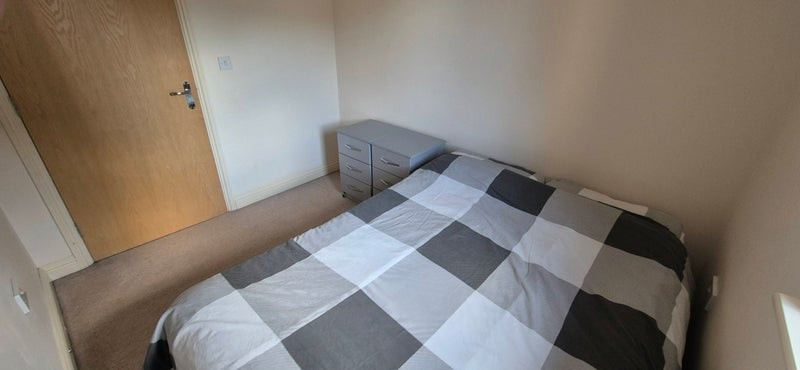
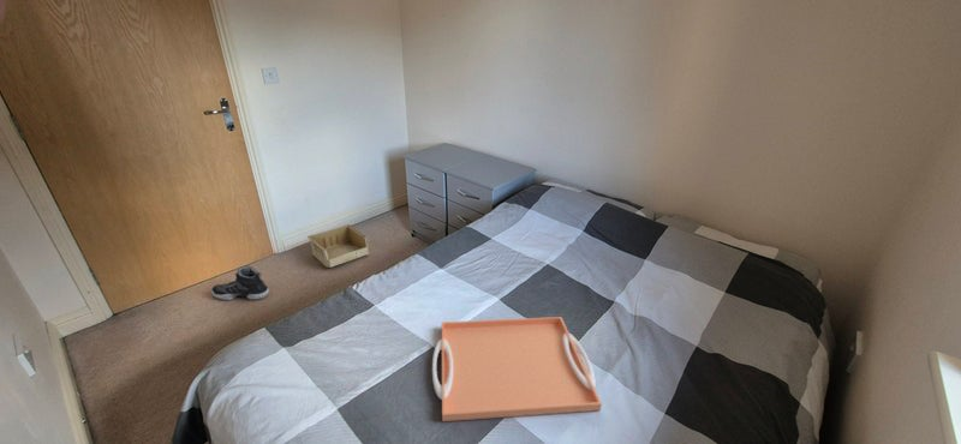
+ storage bin (339, 245)
+ sneaker (238, 281)
+ serving tray (511, 360)
